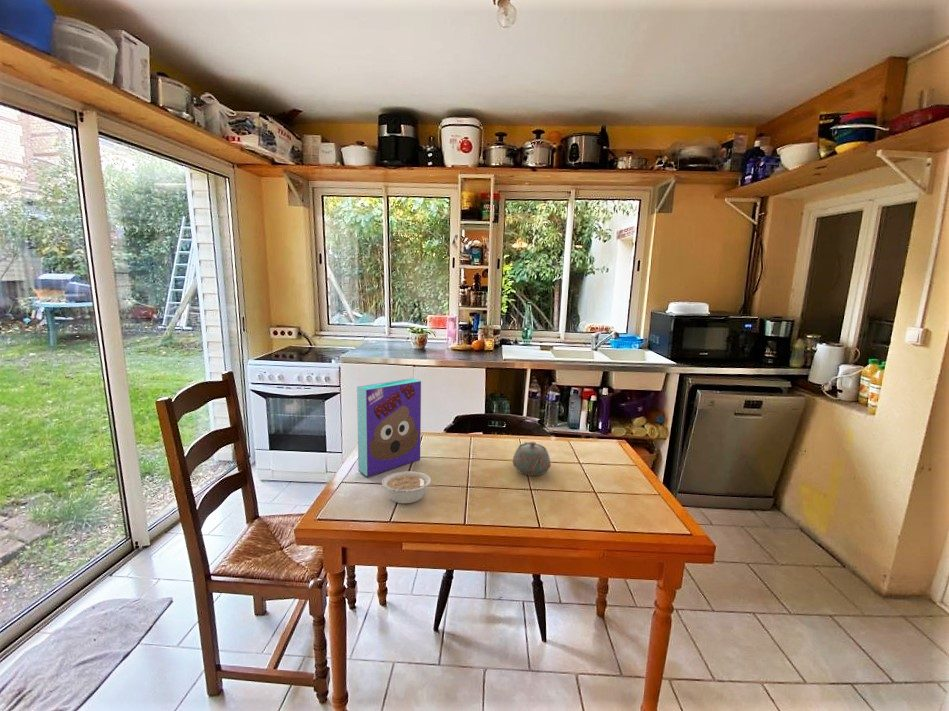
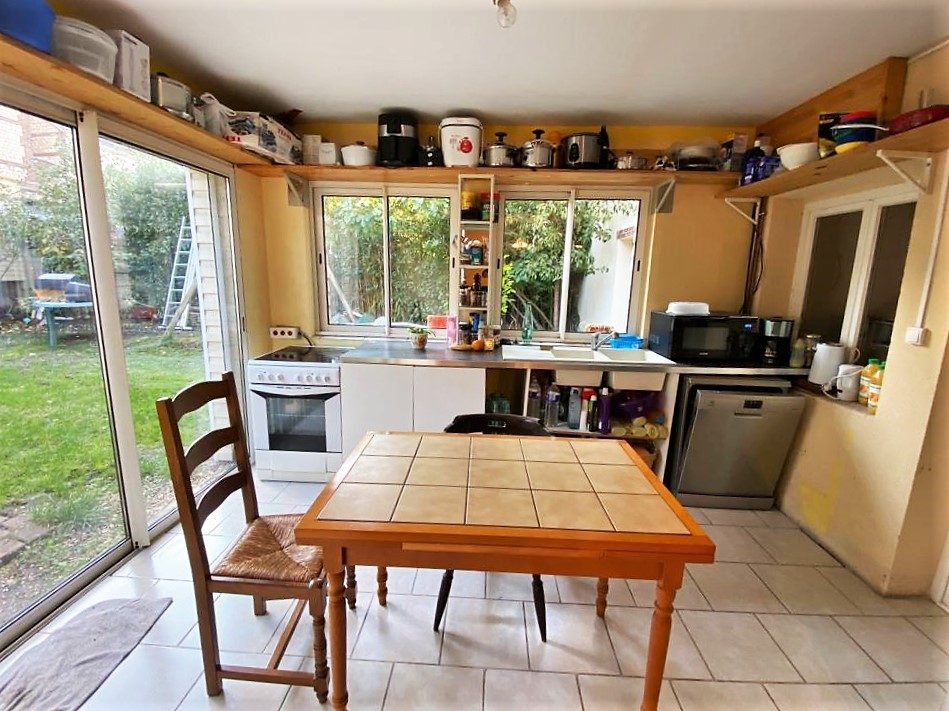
- legume (408, 486)
- cereal box (390, 424)
- teapot (532, 457)
